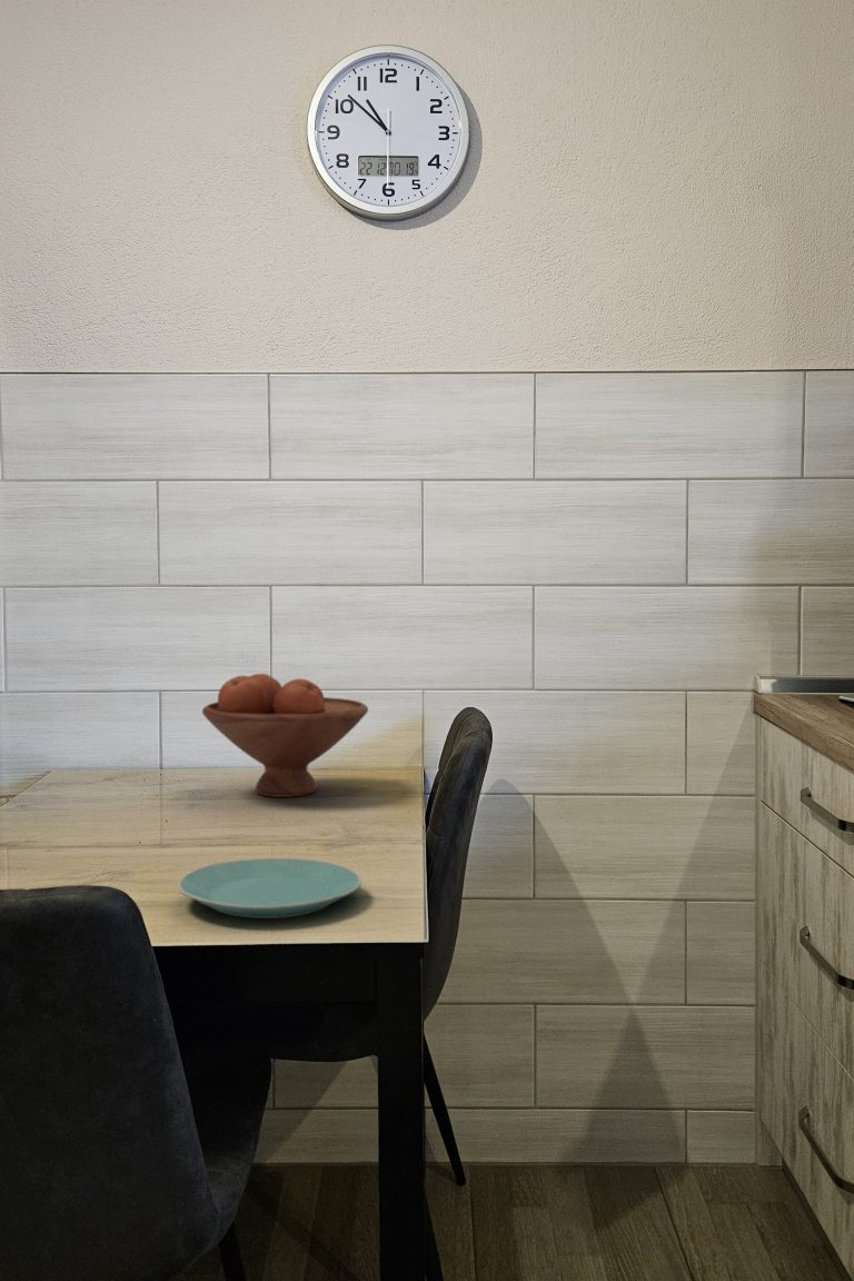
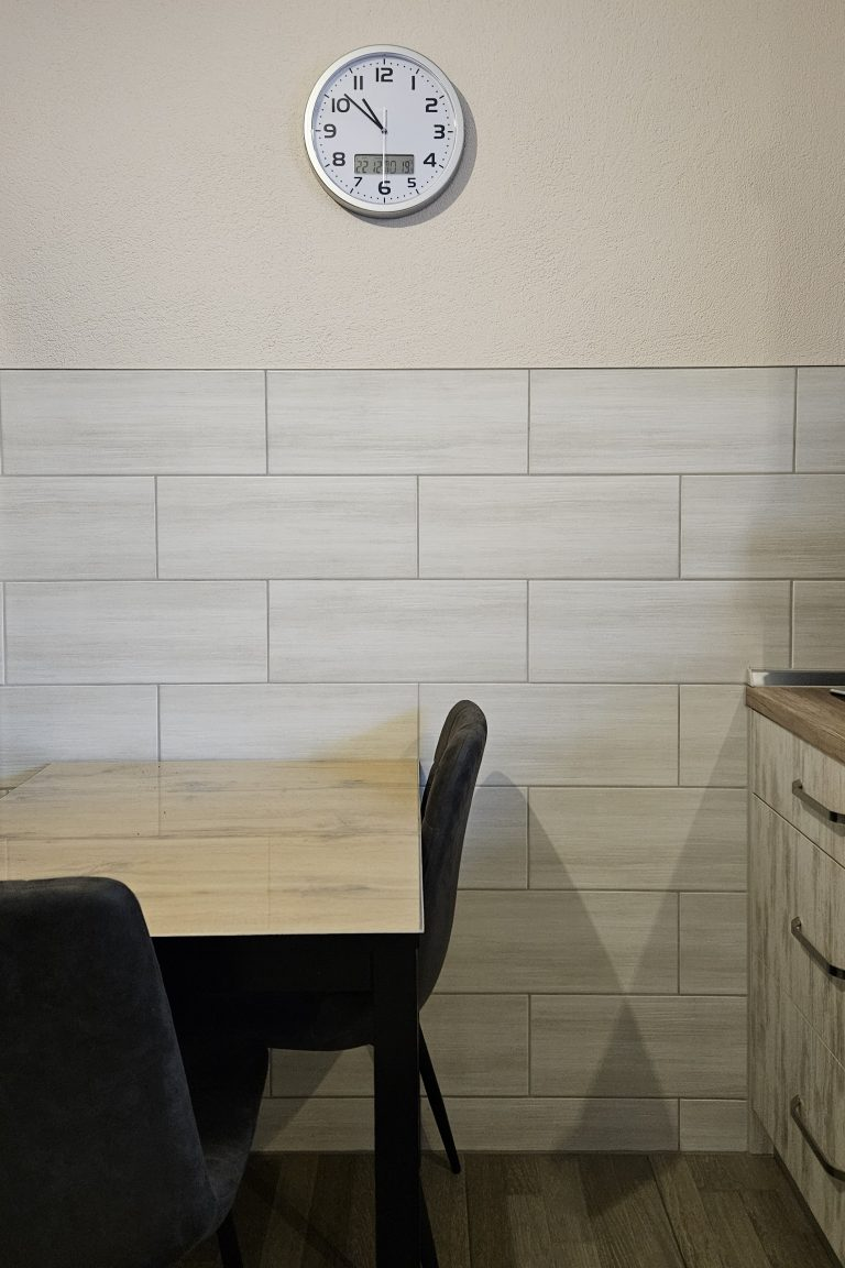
- plate (270, 890)
- fruit bowl (286, 732)
